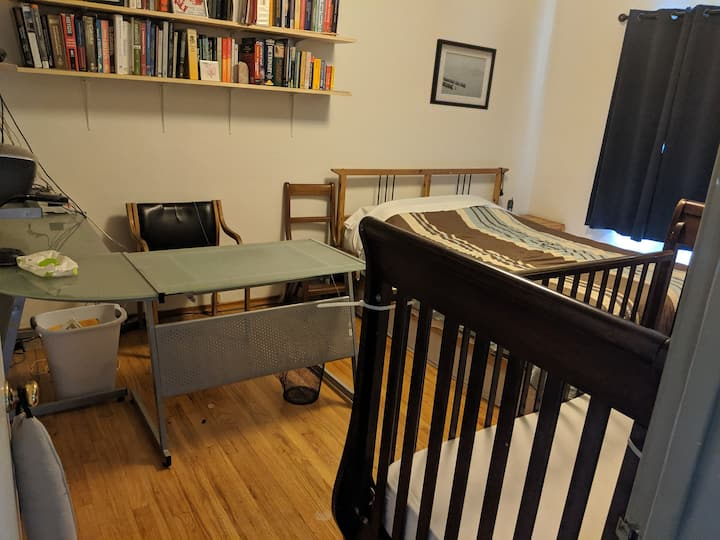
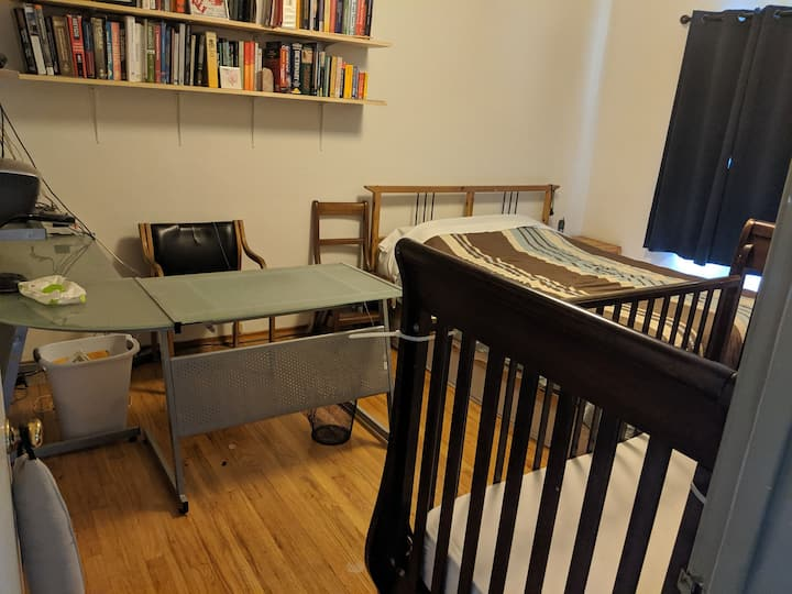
- wall art (463, 76)
